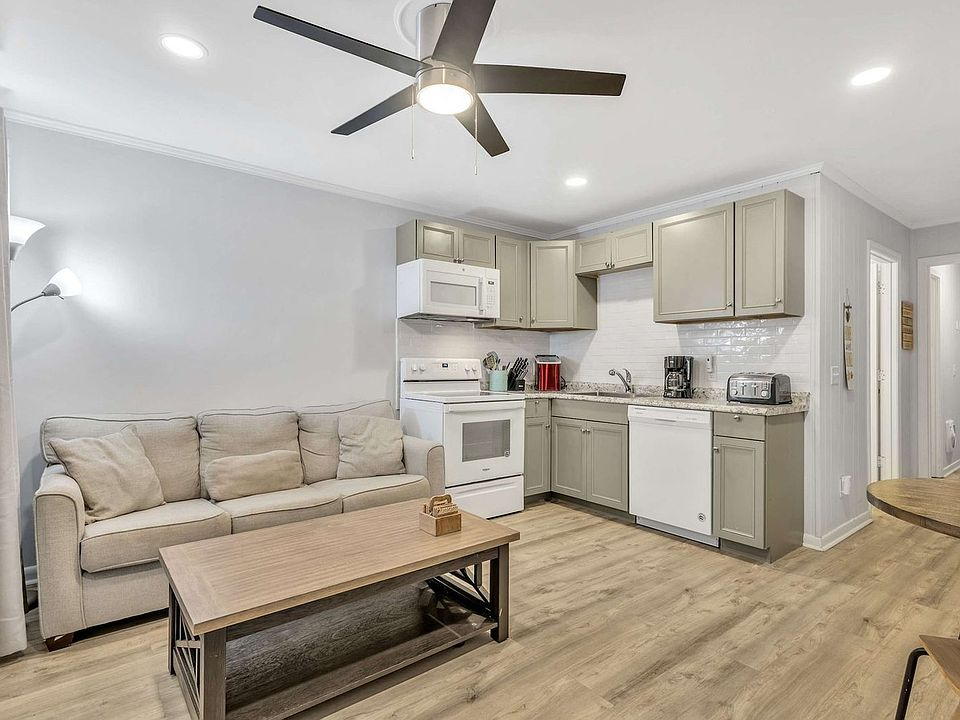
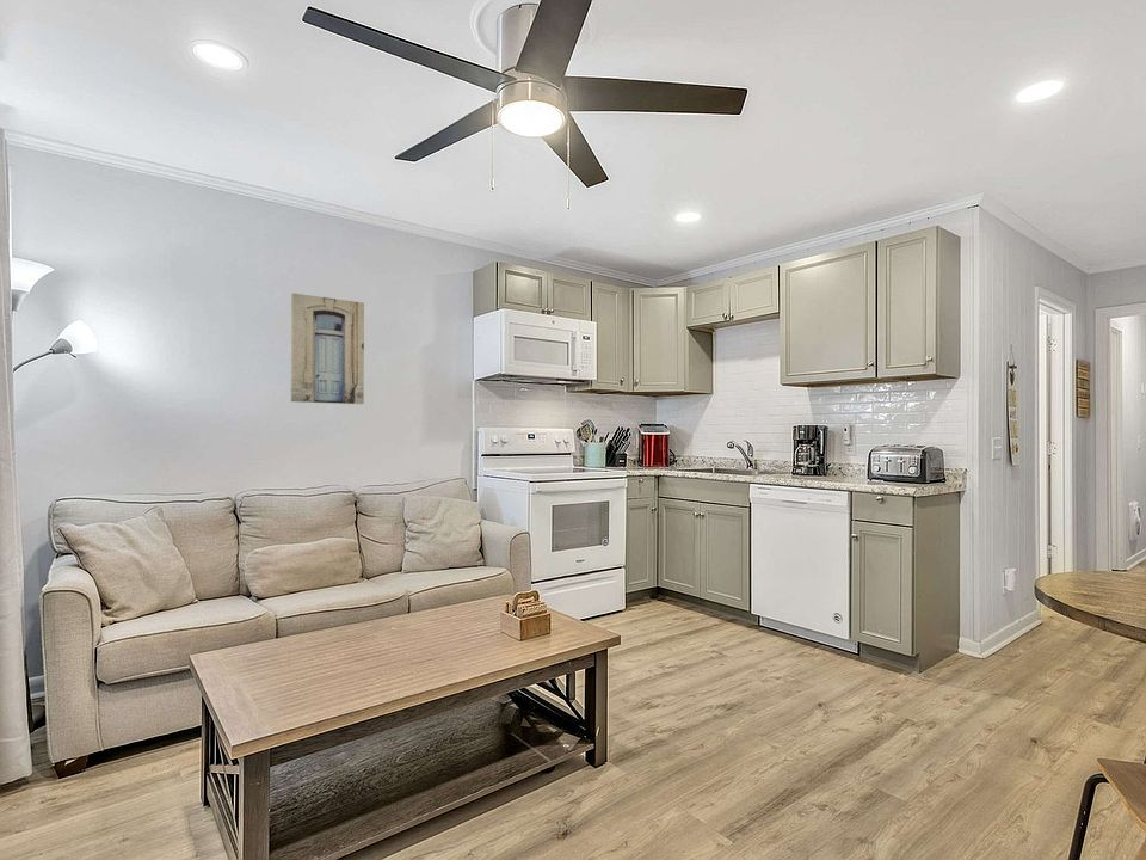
+ wall art (328, 350)
